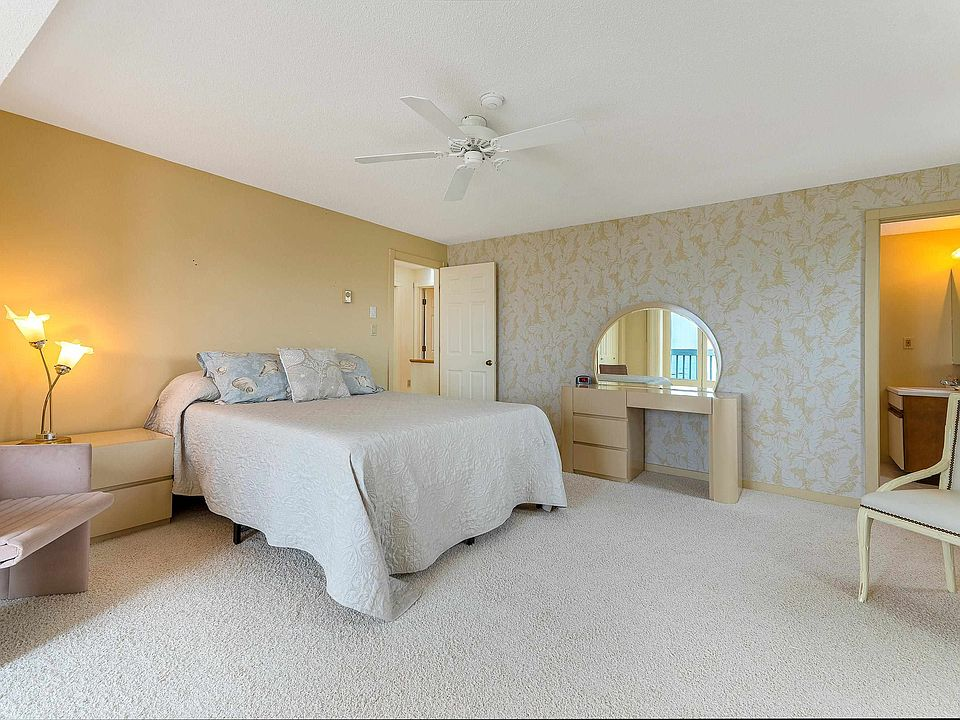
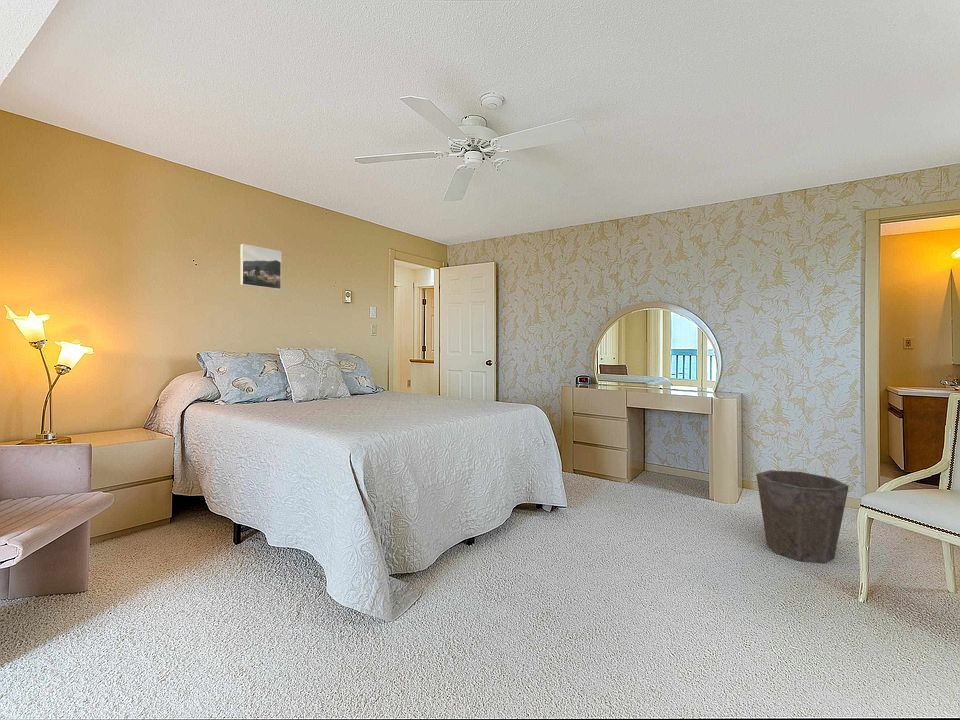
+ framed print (261, 267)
+ waste bin (799, 515)
